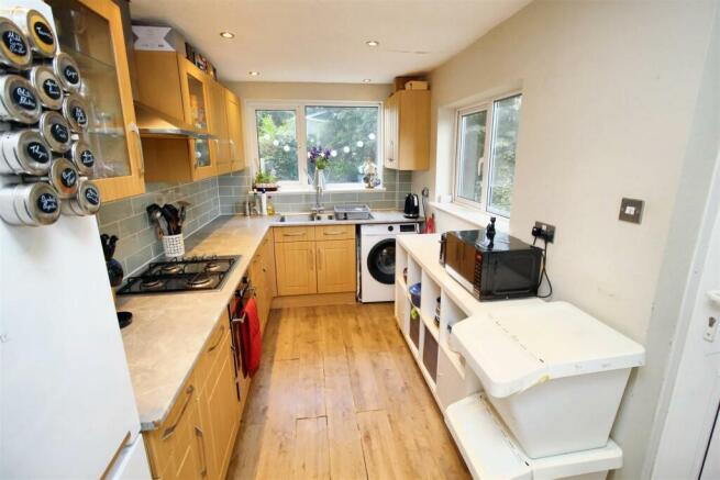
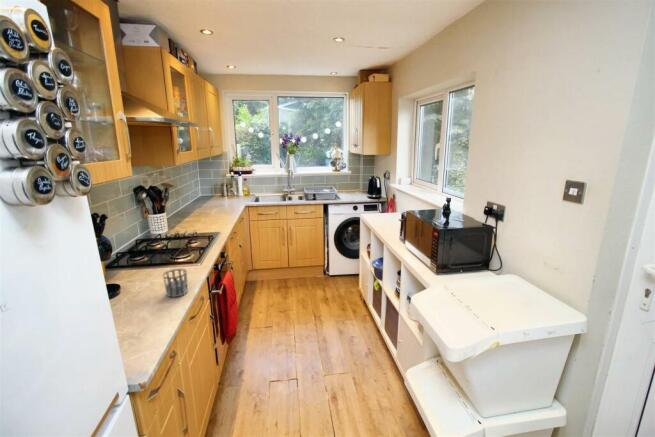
+ cup (176, 282)
